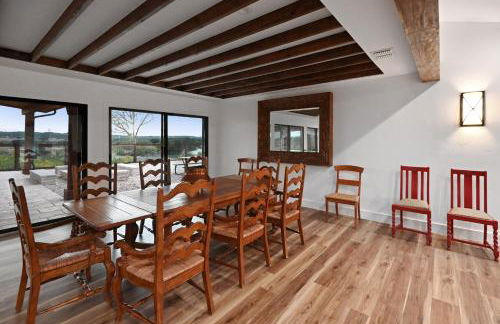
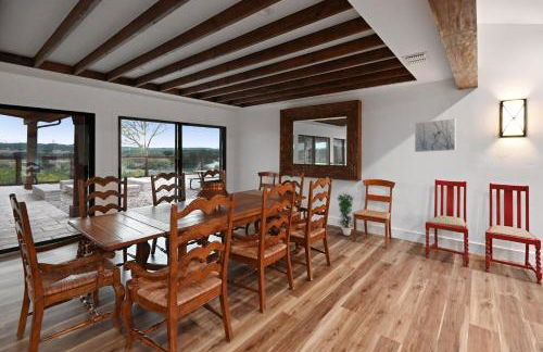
+ potted plant (345, 212)
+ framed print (434, 136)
